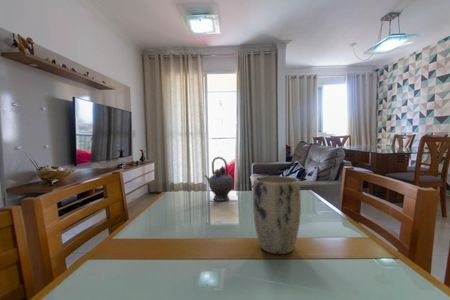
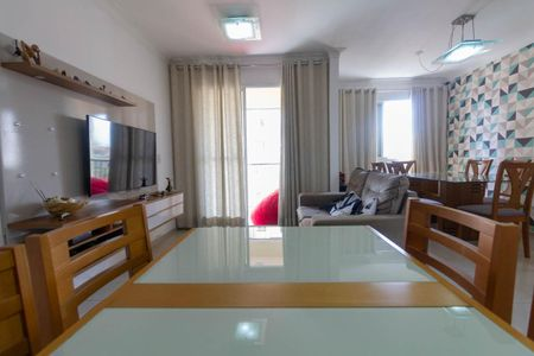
- teapot (218, 178)
- plant pot (276, 213)
